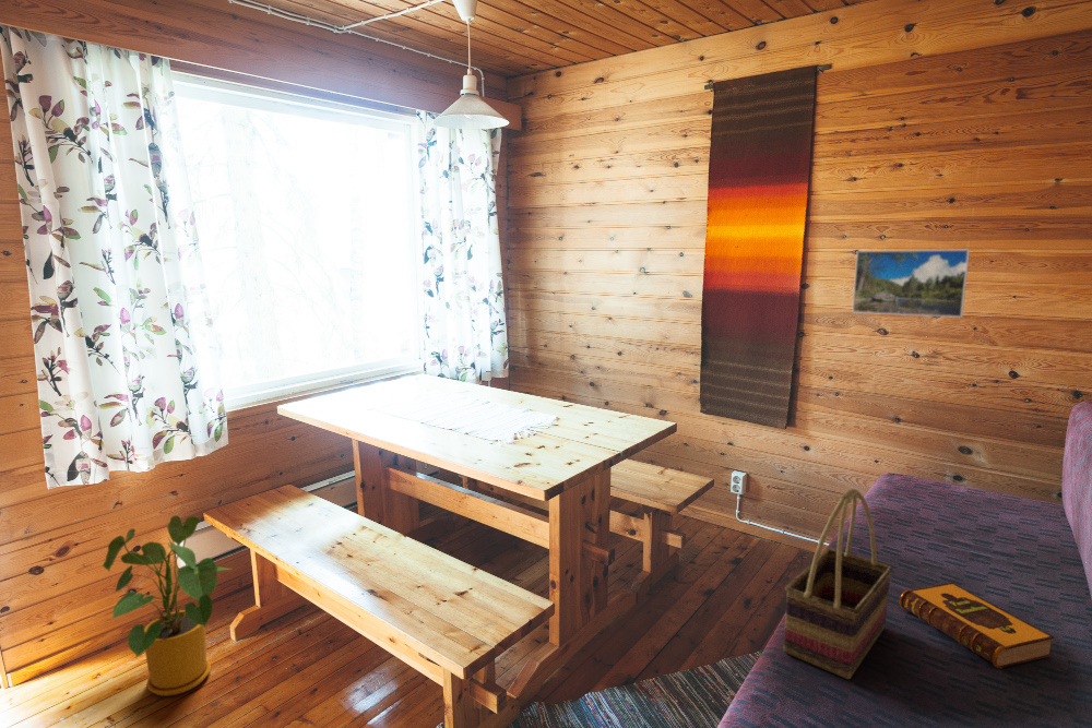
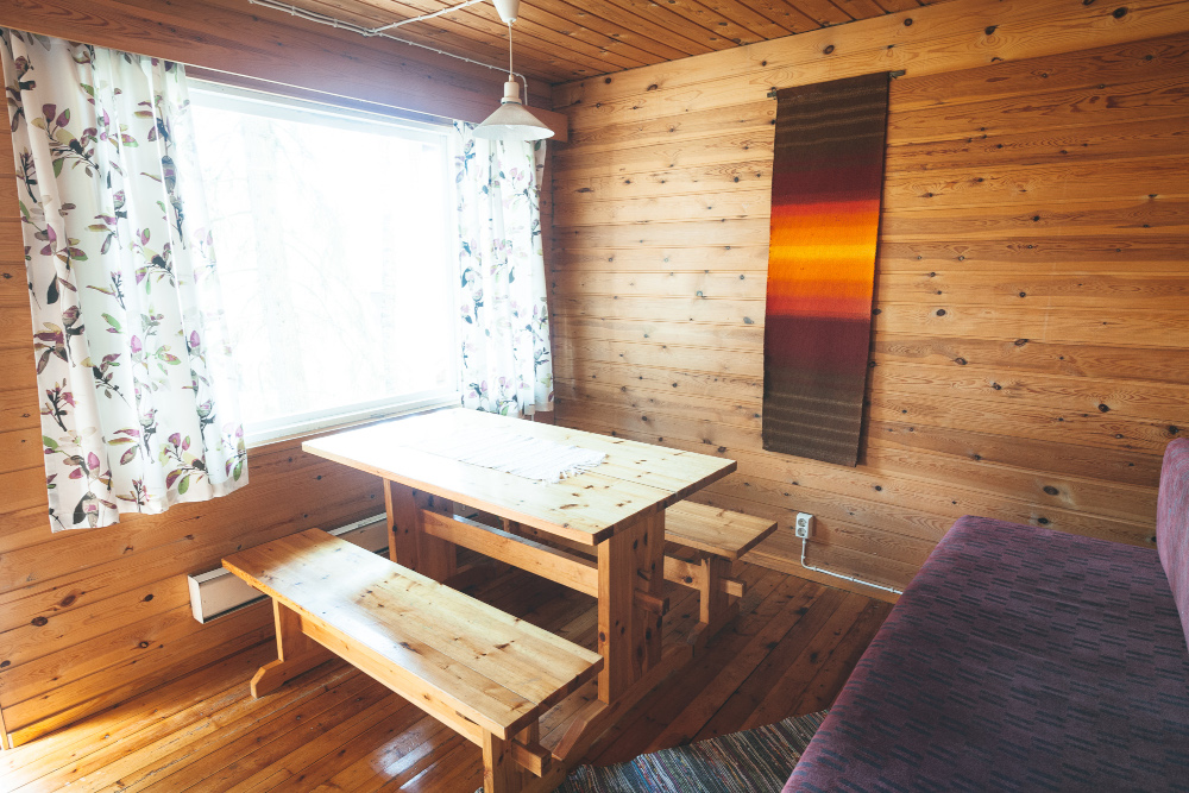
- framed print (907, 283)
- house plant (165, 610)
- hardback book (971, 621)
- woven basket (841, 566)
